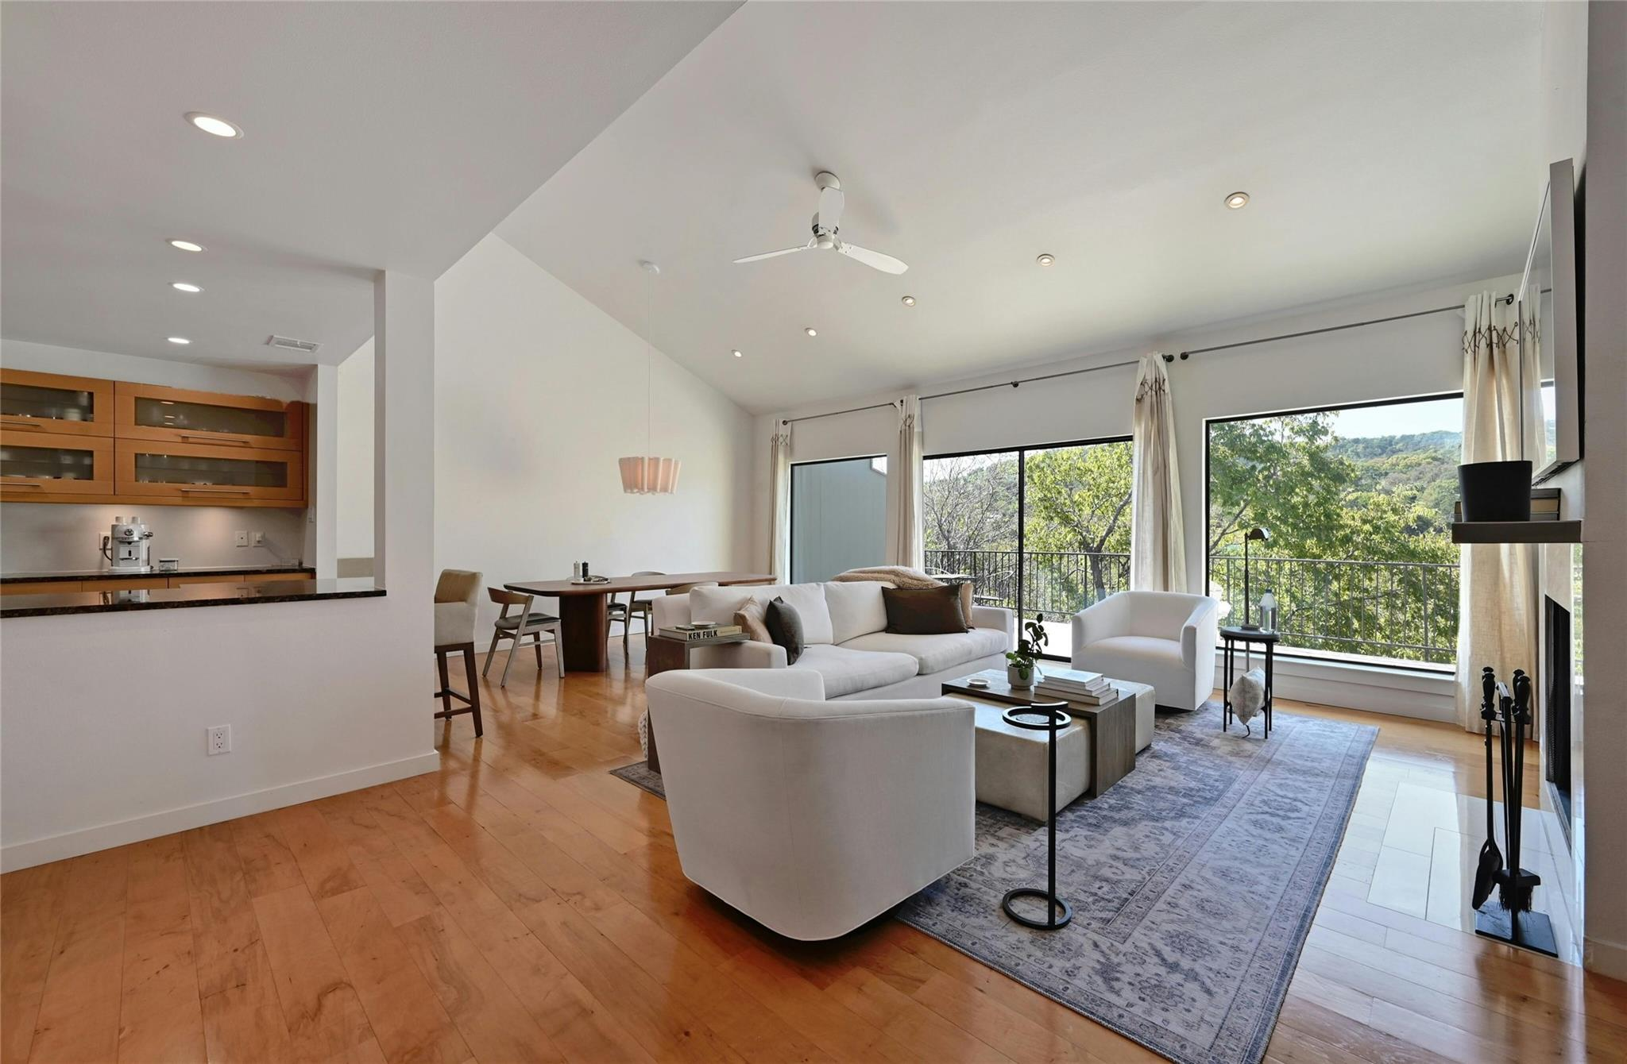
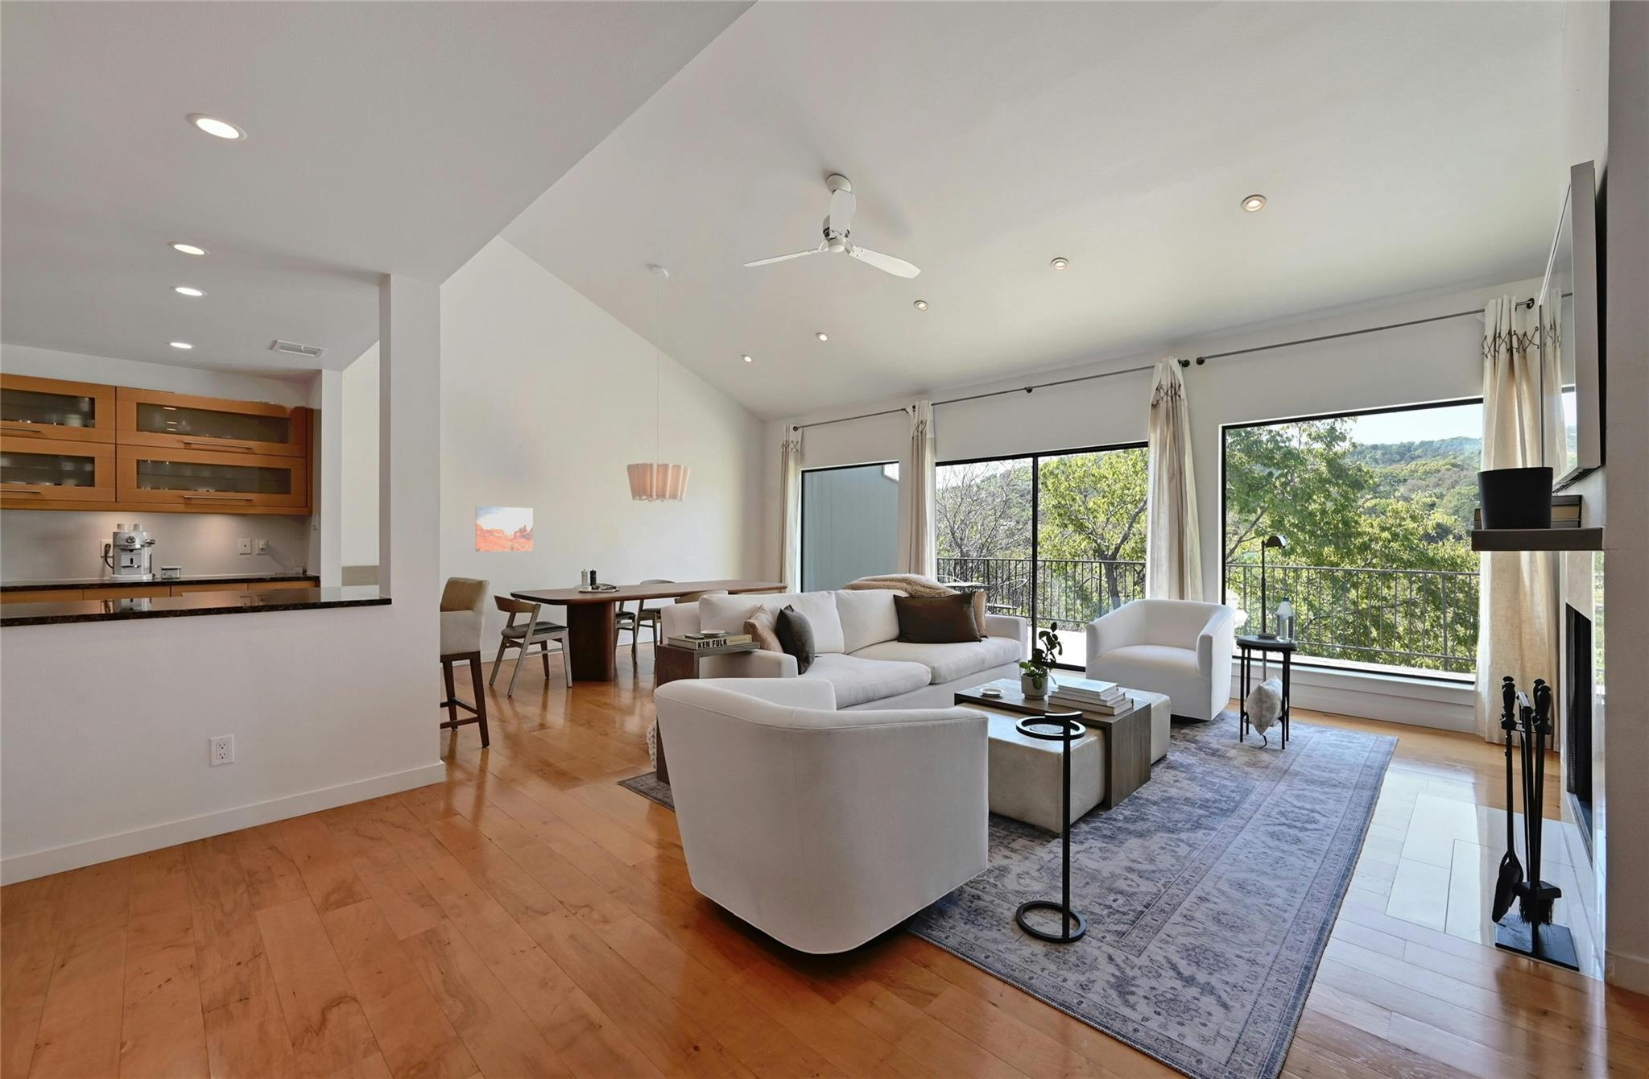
+ wall art (504, 529)
